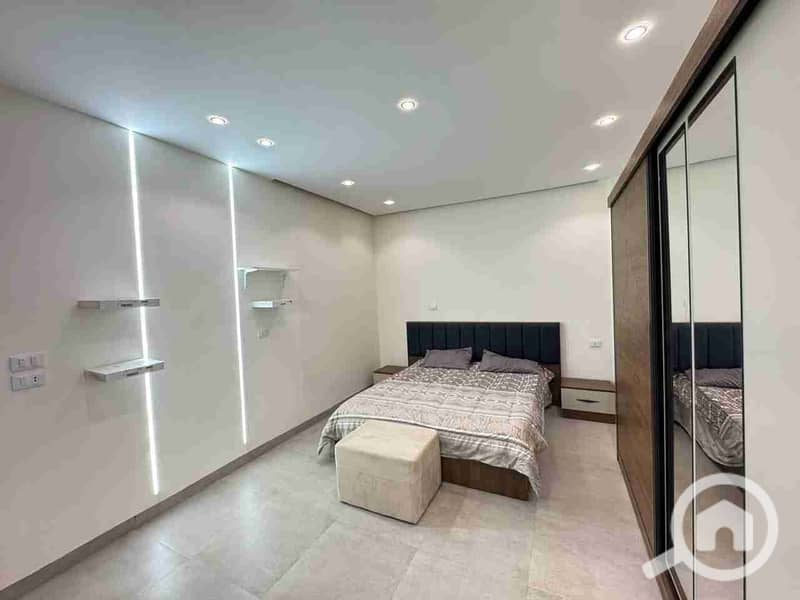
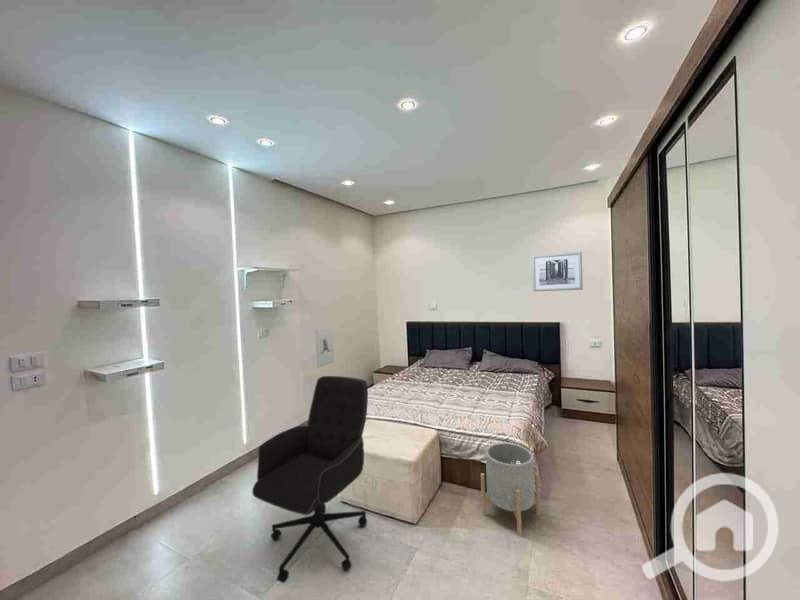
+ wall art (556, 272)
+ planter (509, 483)
+ wall sculpture (325, 346)
+ office chair (317, 465)
